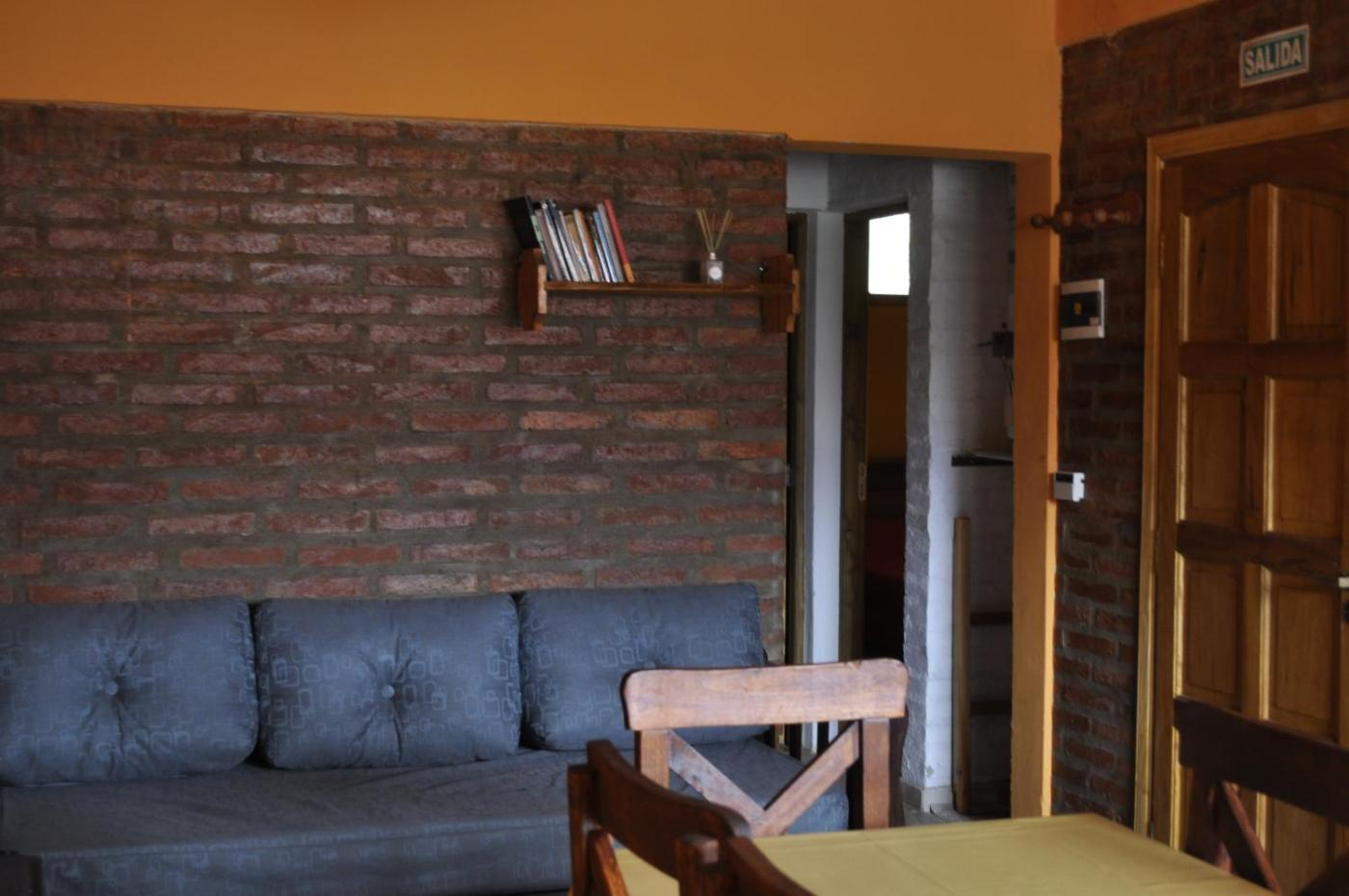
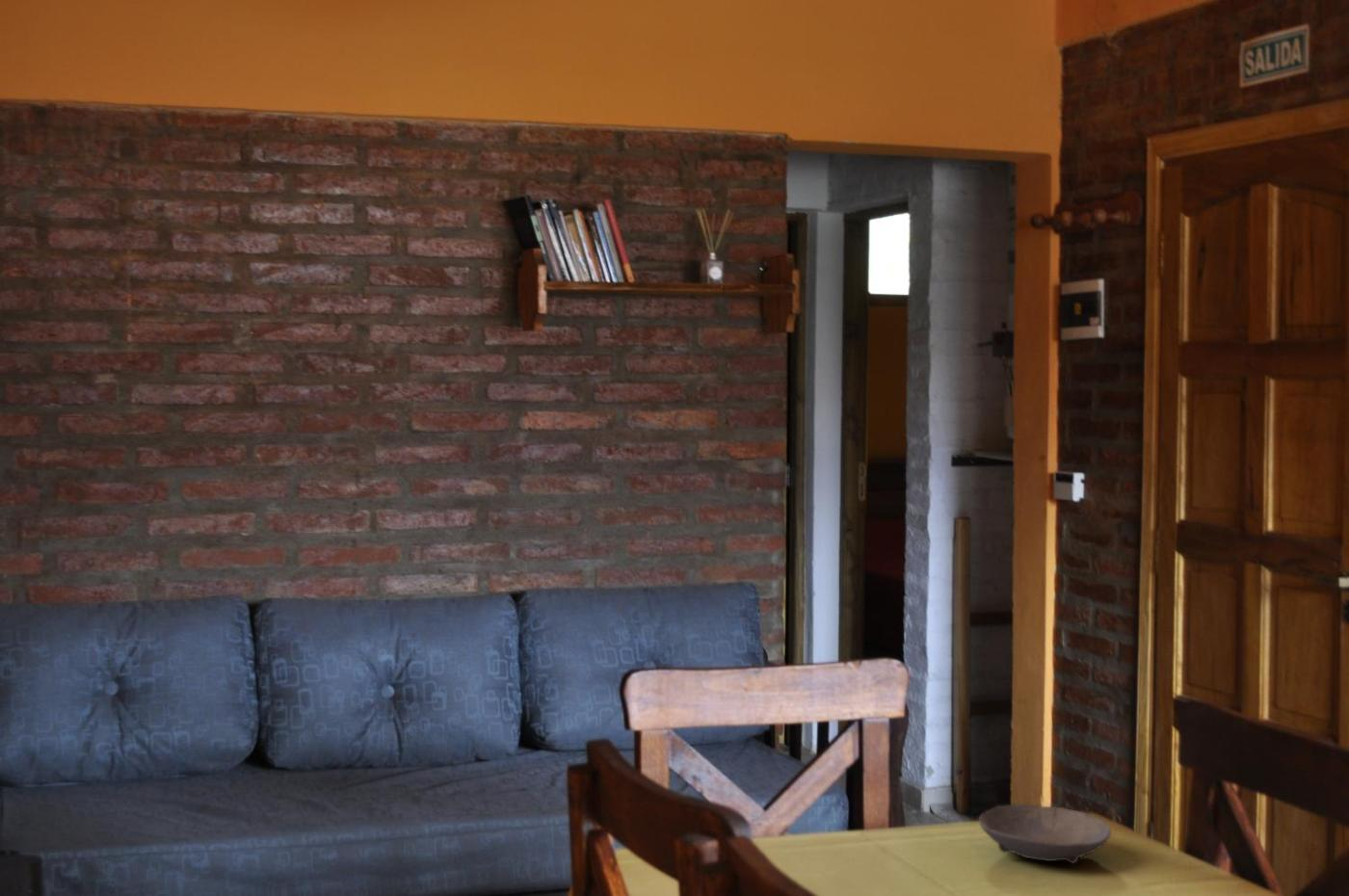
+ bowl (1045, 836)
